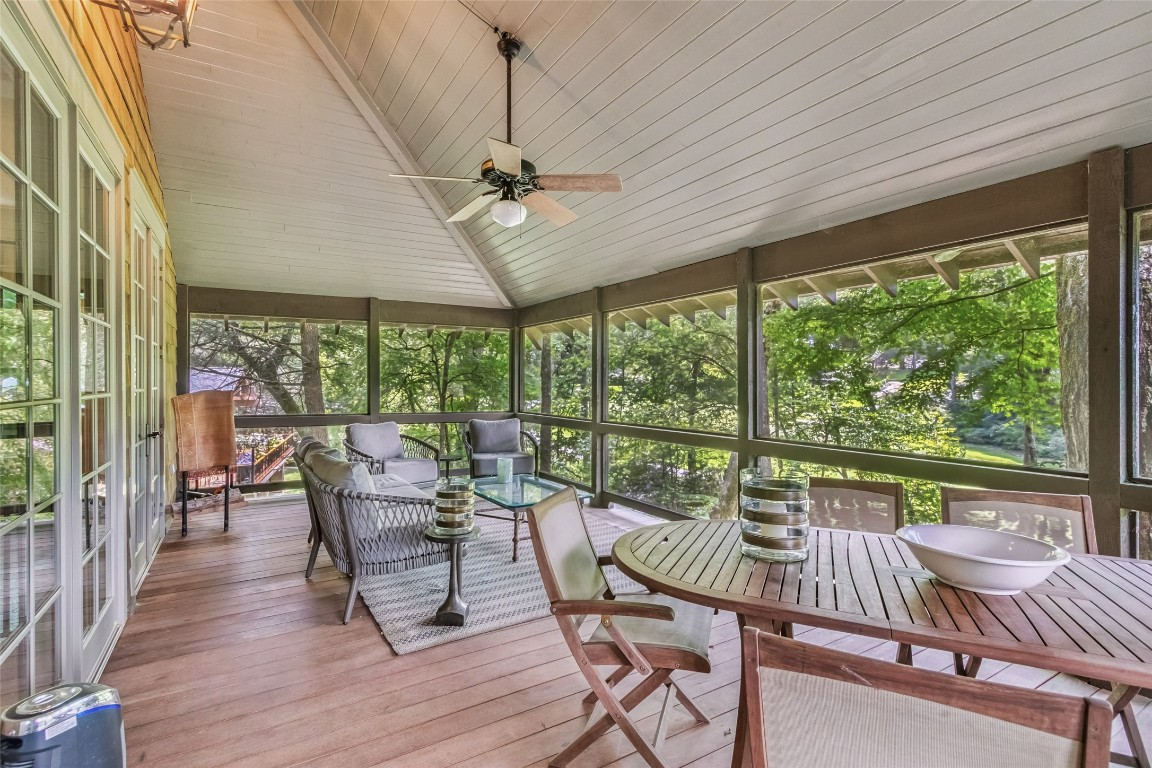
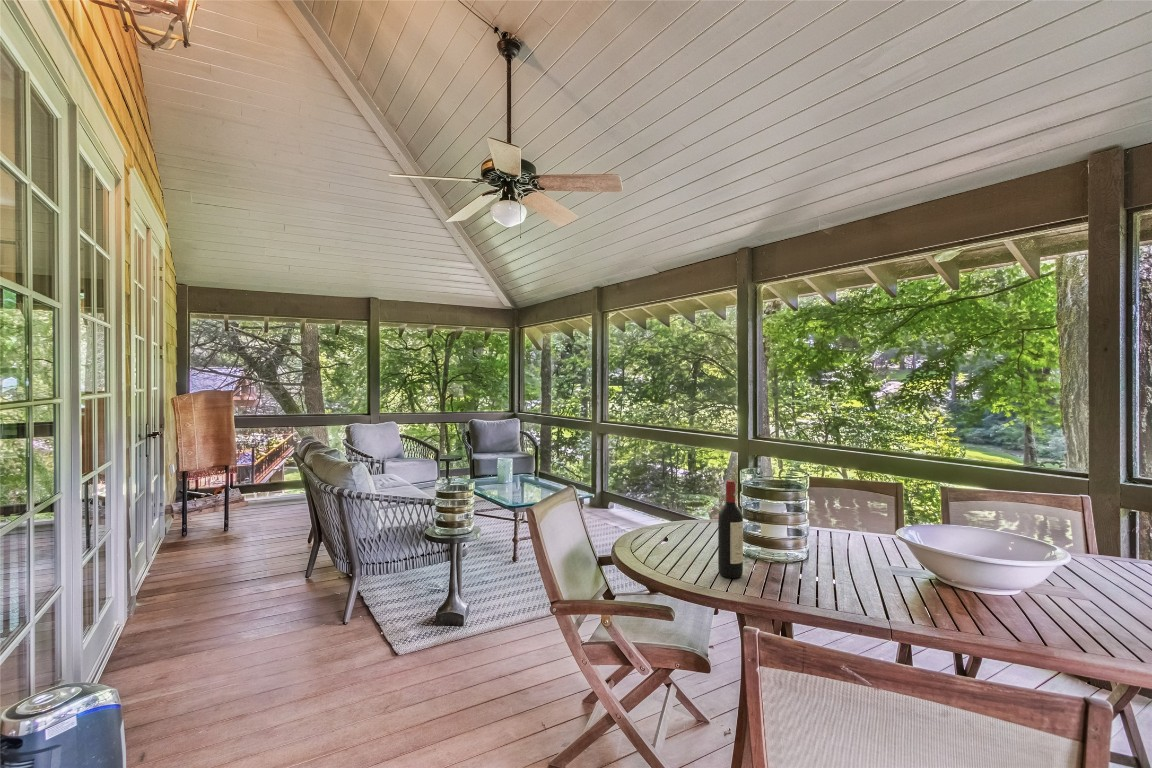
+ wine bottle (730, 527)
